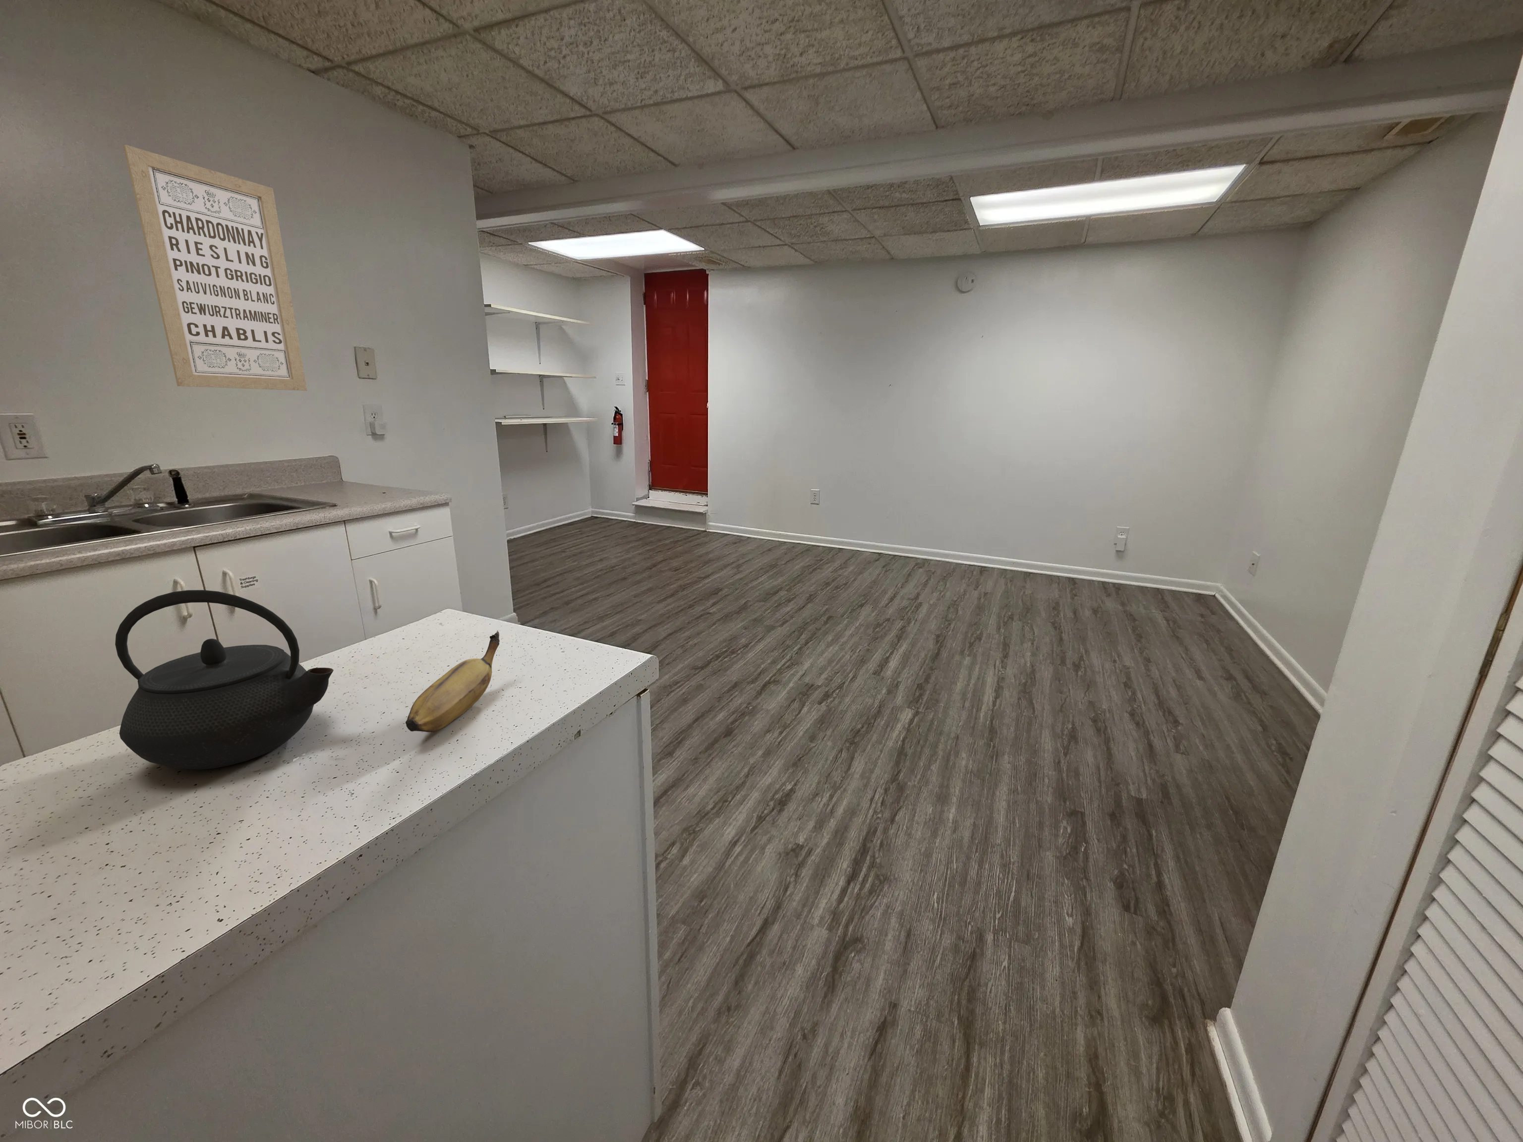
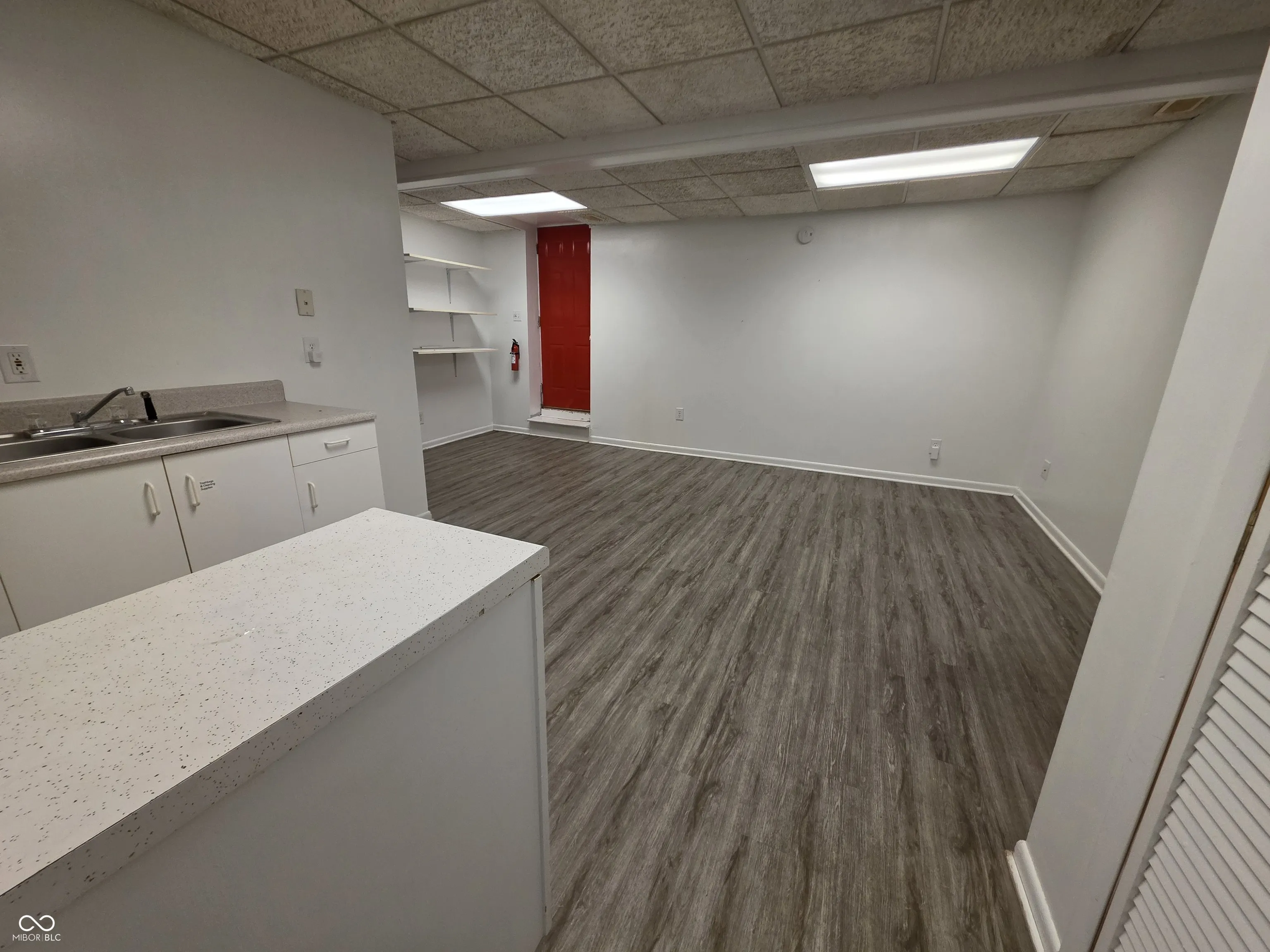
- banana (458, 684)
- kettle (229, 671)
- wall art (227, 283)
